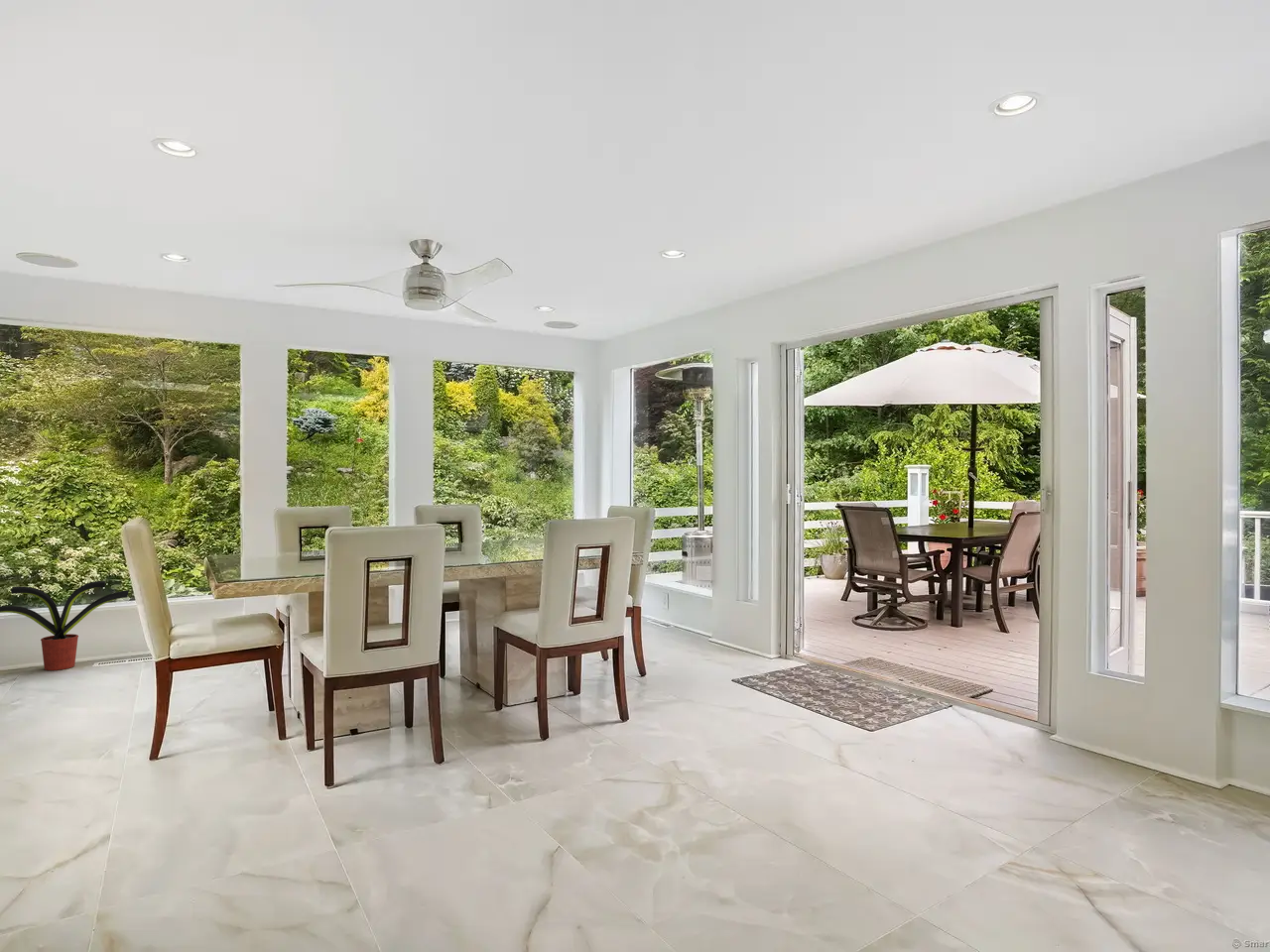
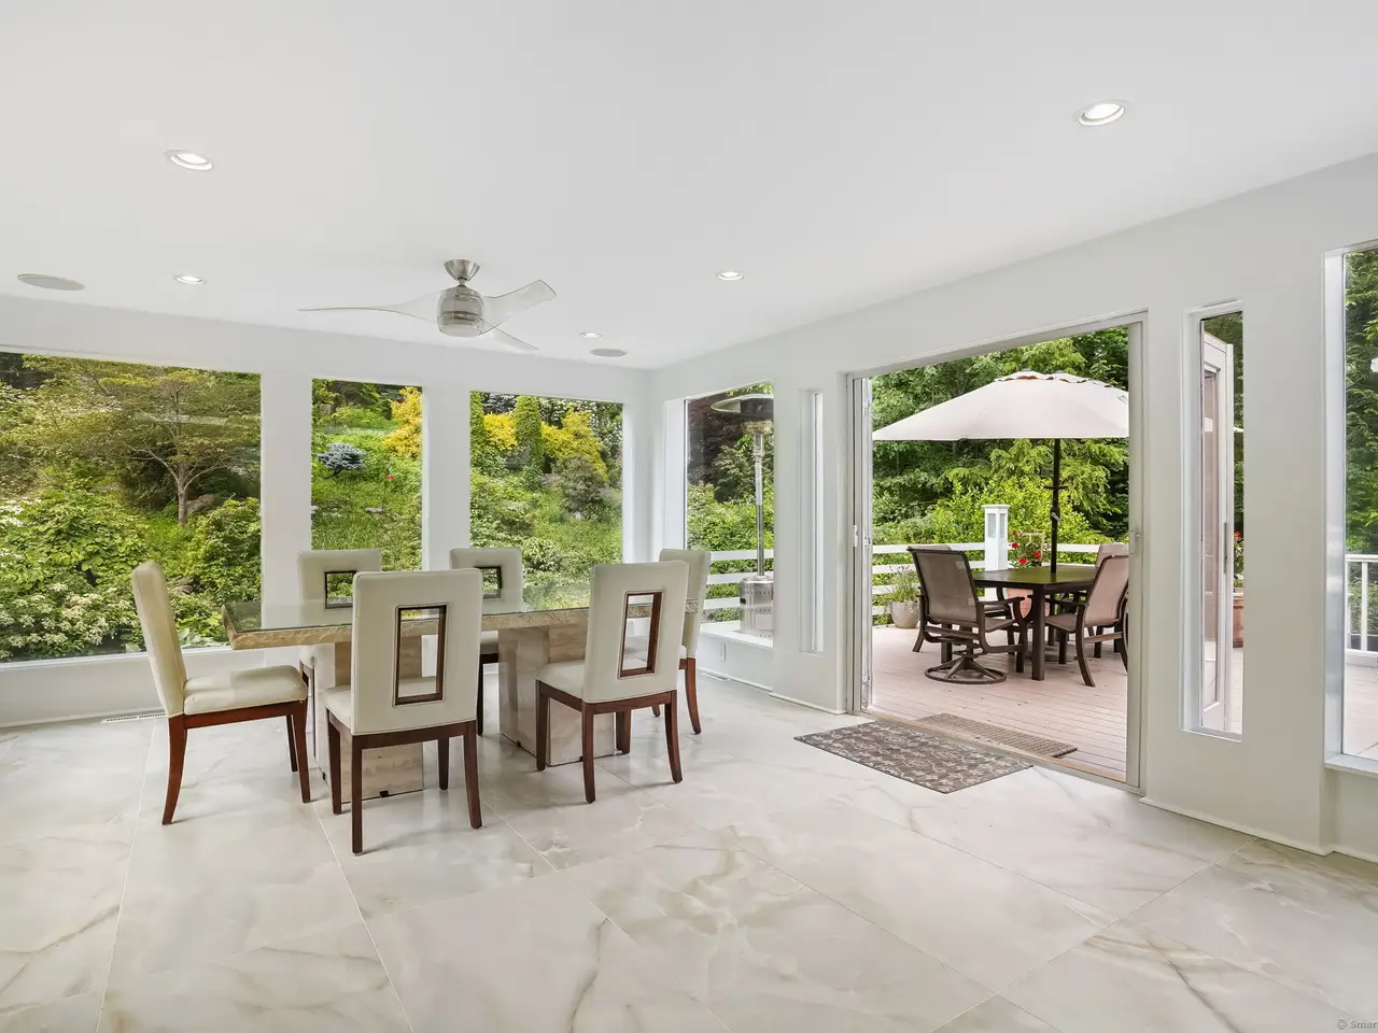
- potted plant (58, 626)
